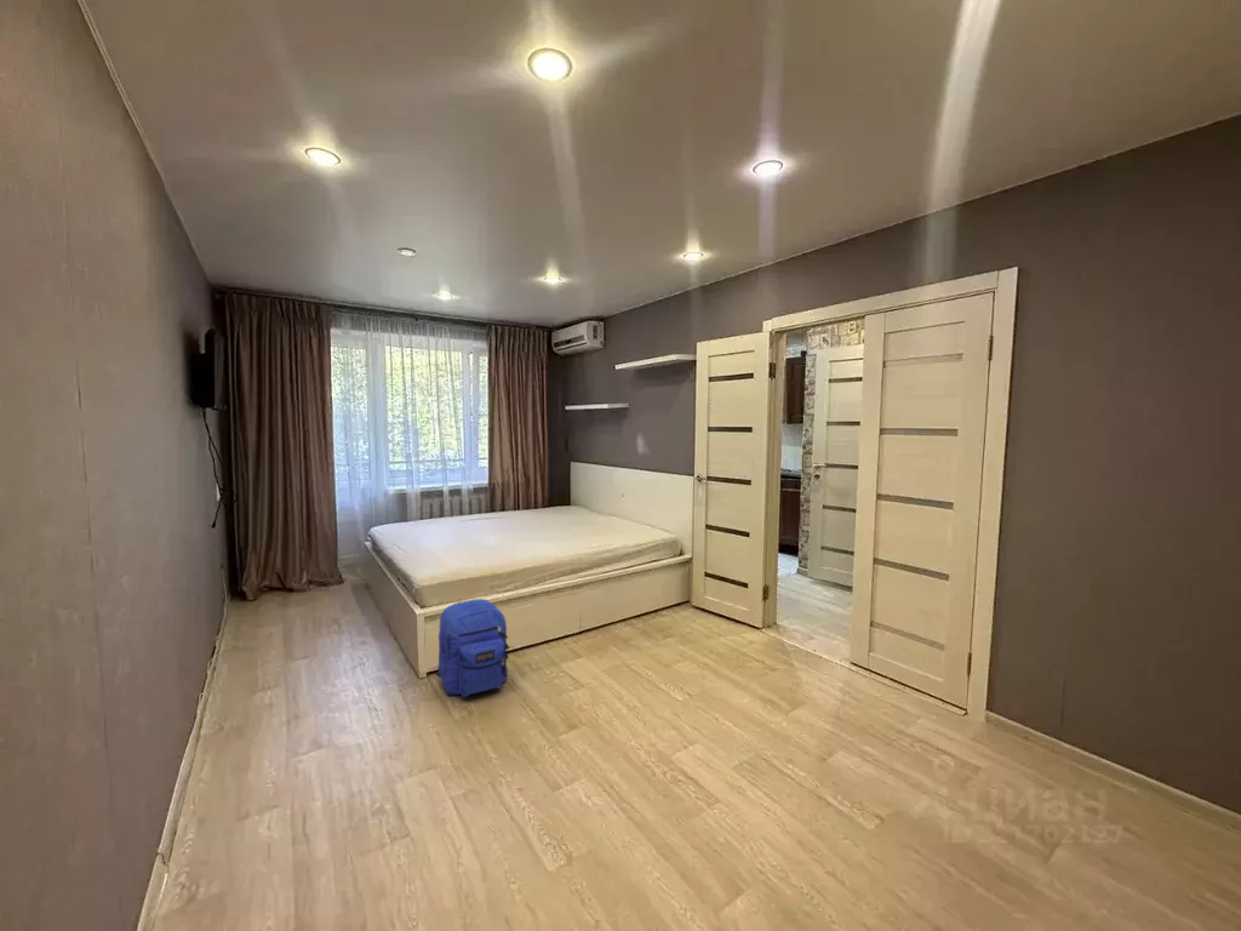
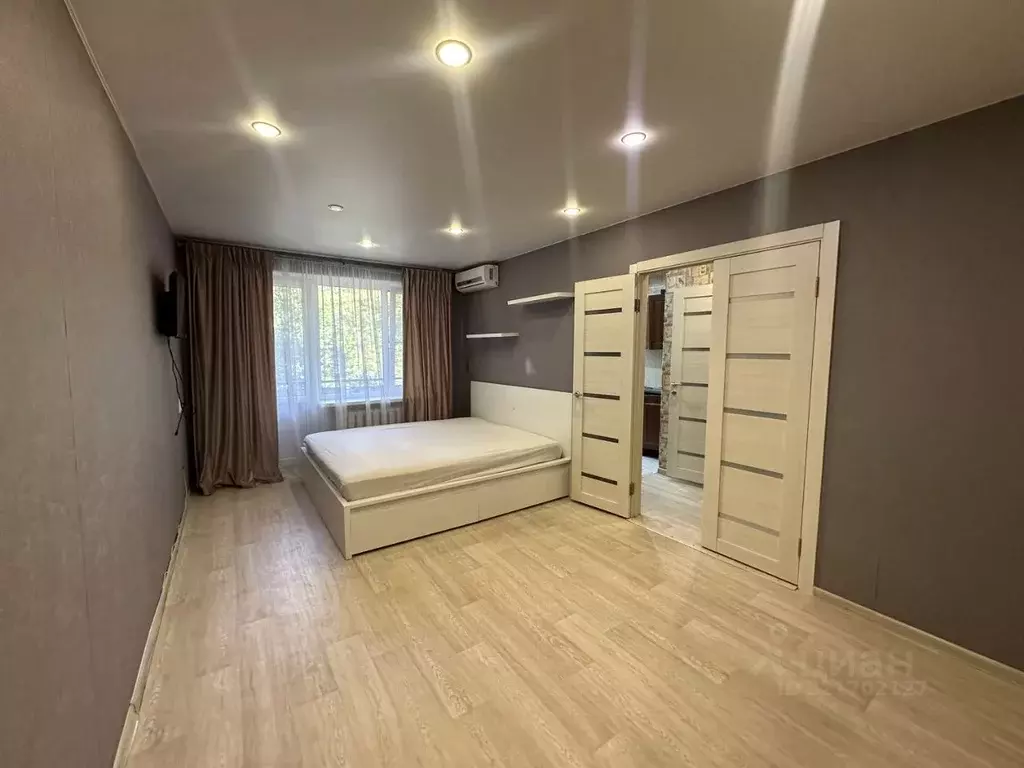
- backpack (477, 645)
